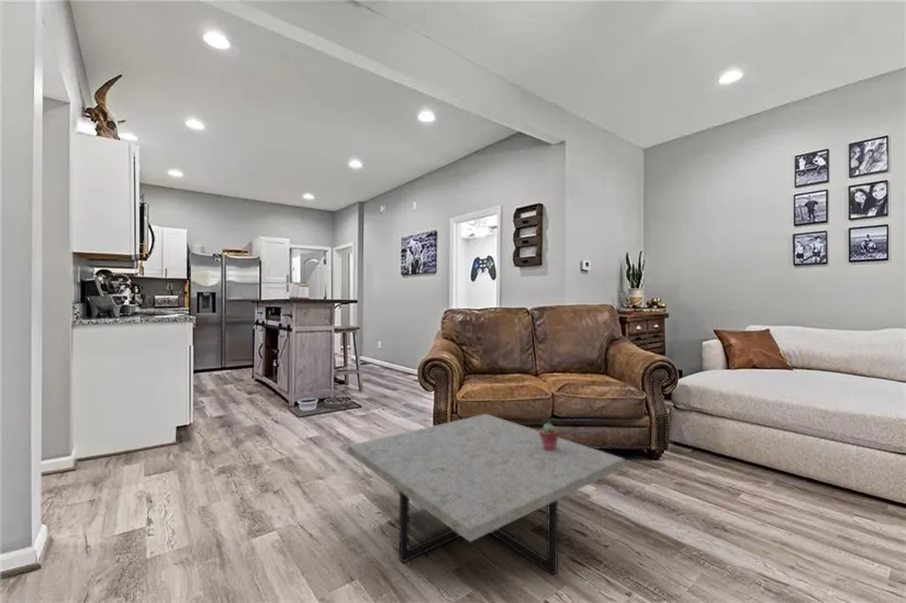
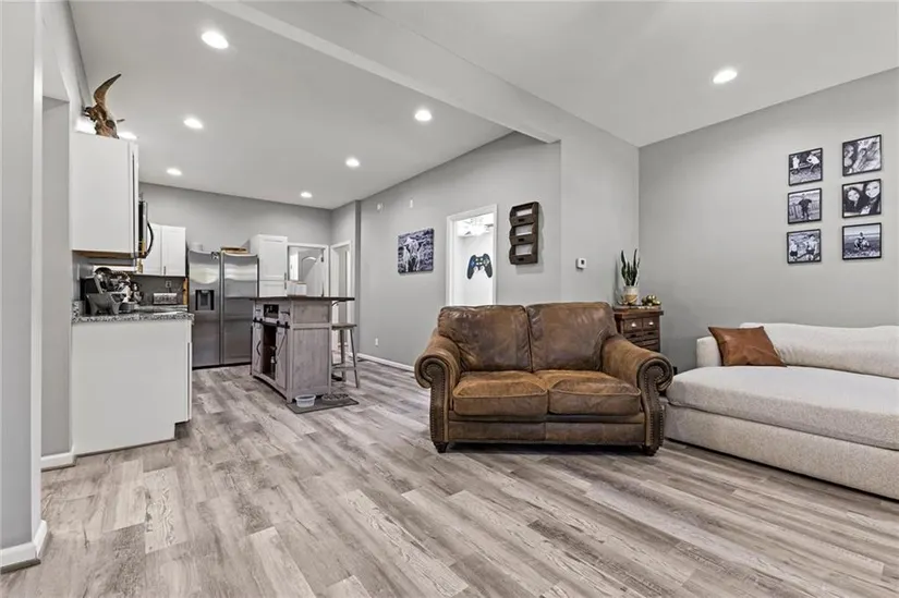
- potted succulent (548, 435)
- coffee table (480, 488)
